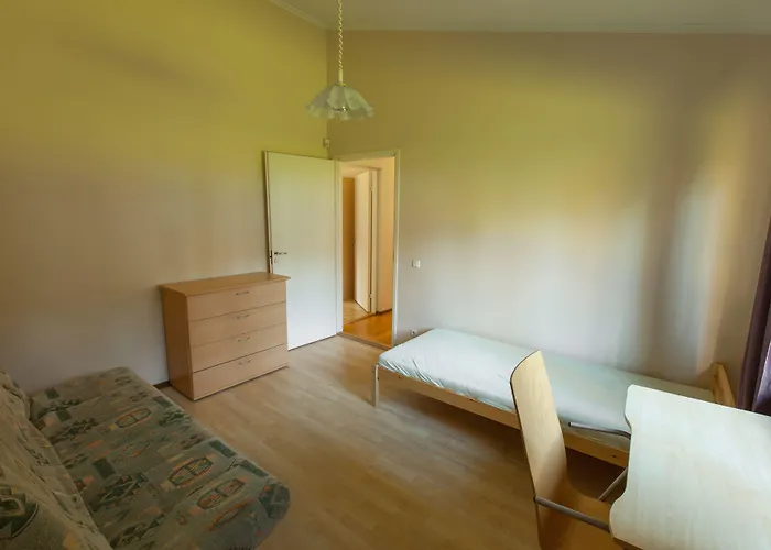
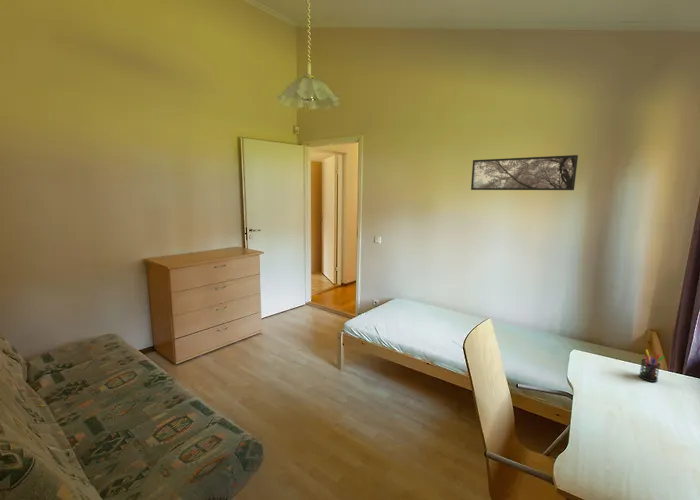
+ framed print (519, 174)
+ pen holder (652, 365)
